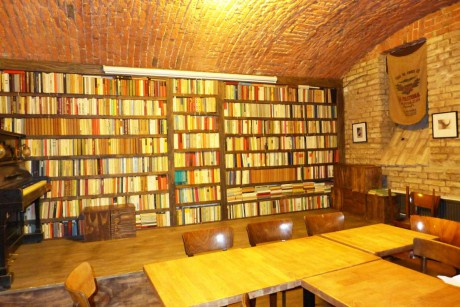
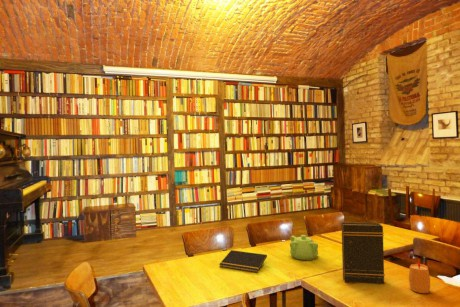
+ candle (419, 273)
+ notepad (243, 260)
+ book (362, 252)
+ teapot (302, 246)
